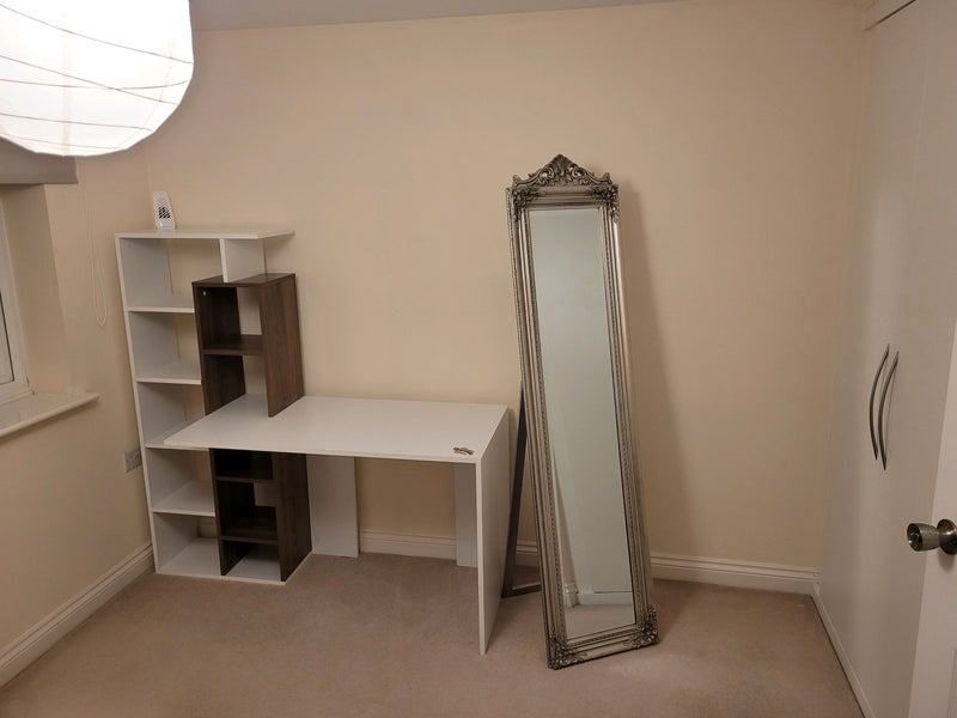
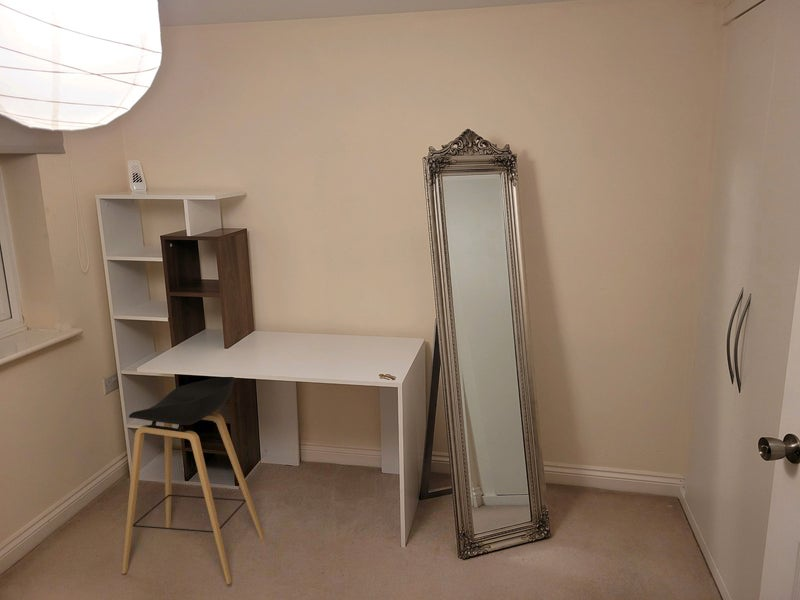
+ stool (197, 468)
